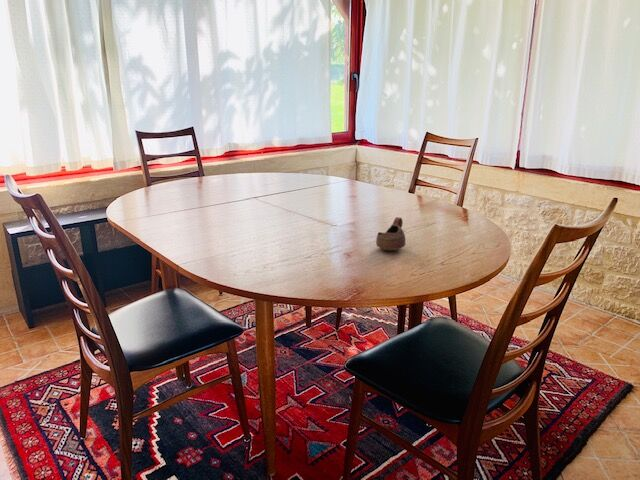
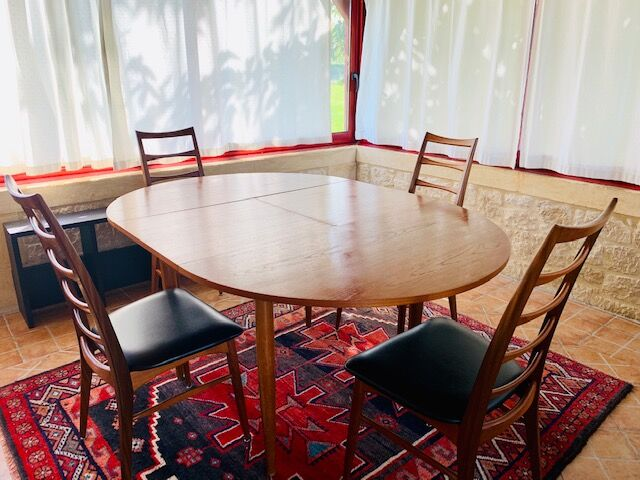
- cup (394, 234)
